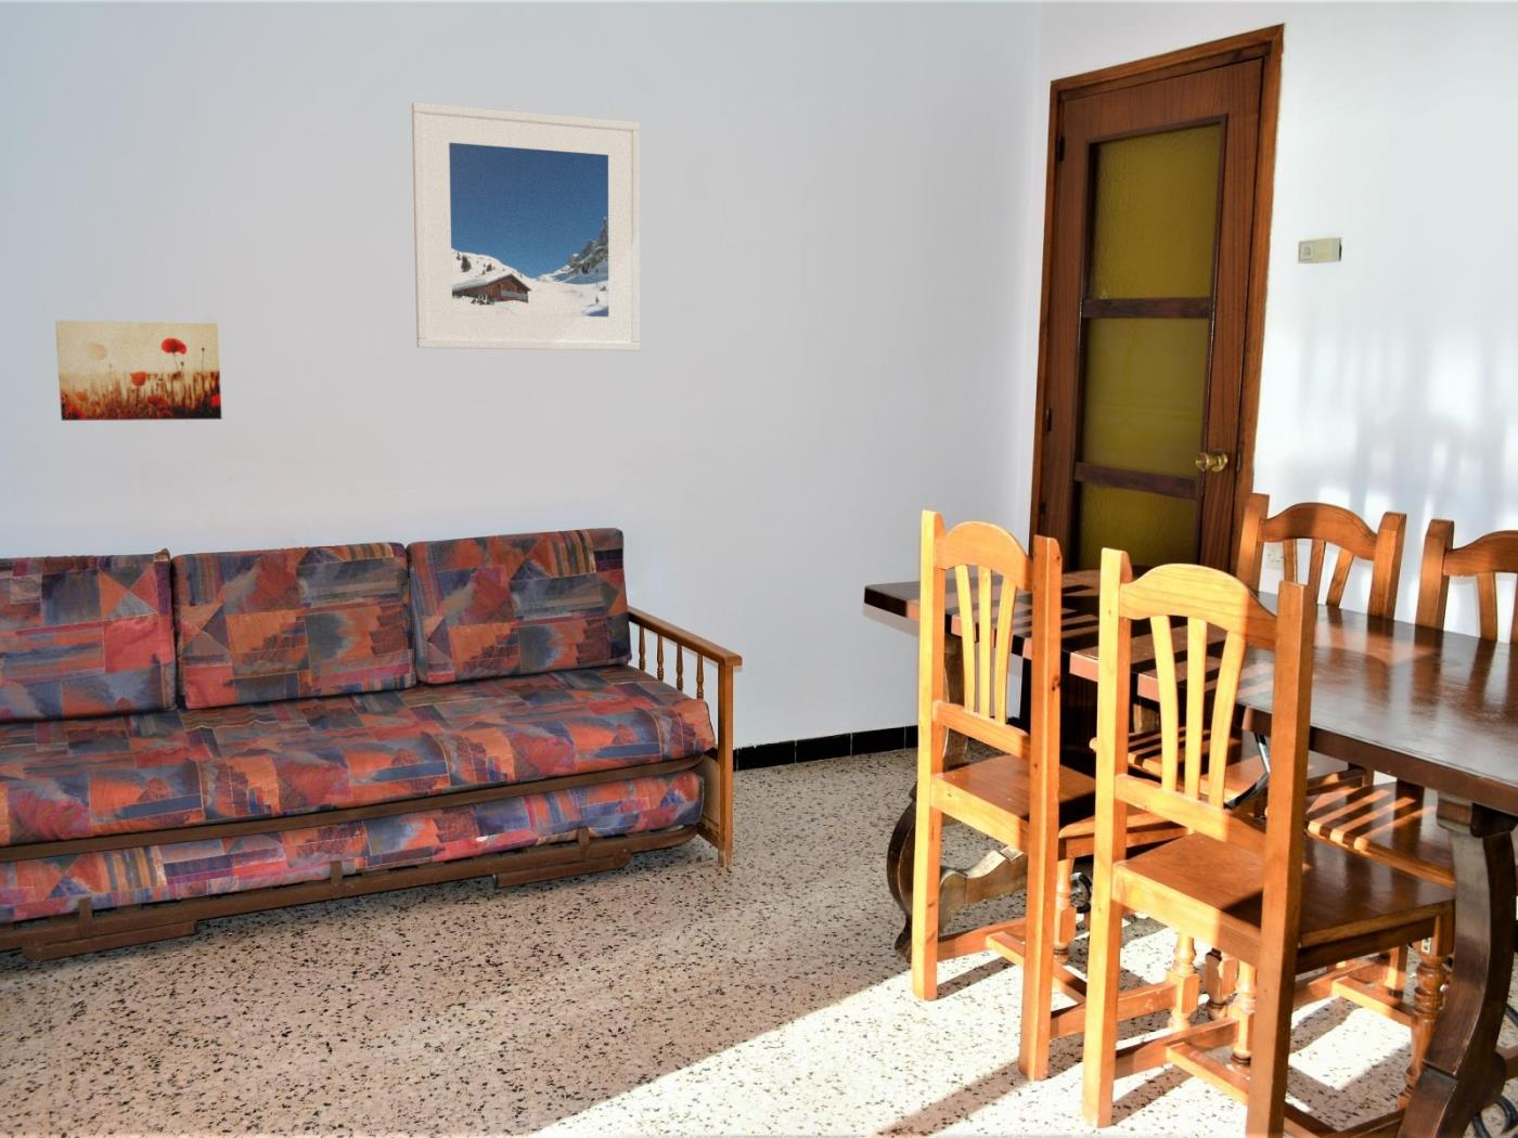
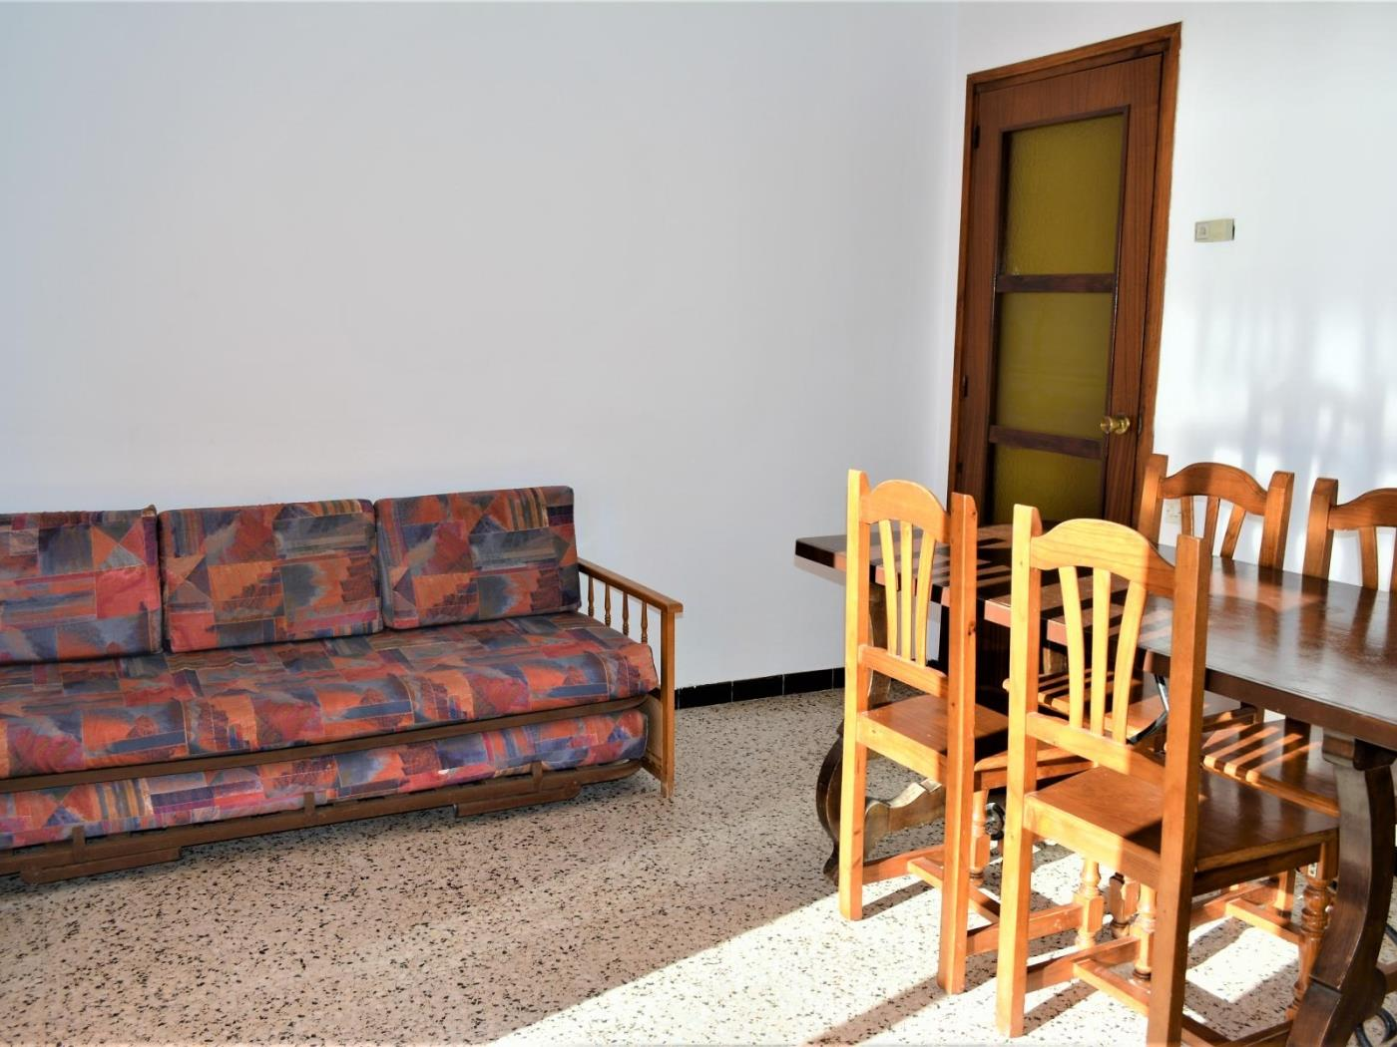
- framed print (531, 232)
- wall art (140, 371)
